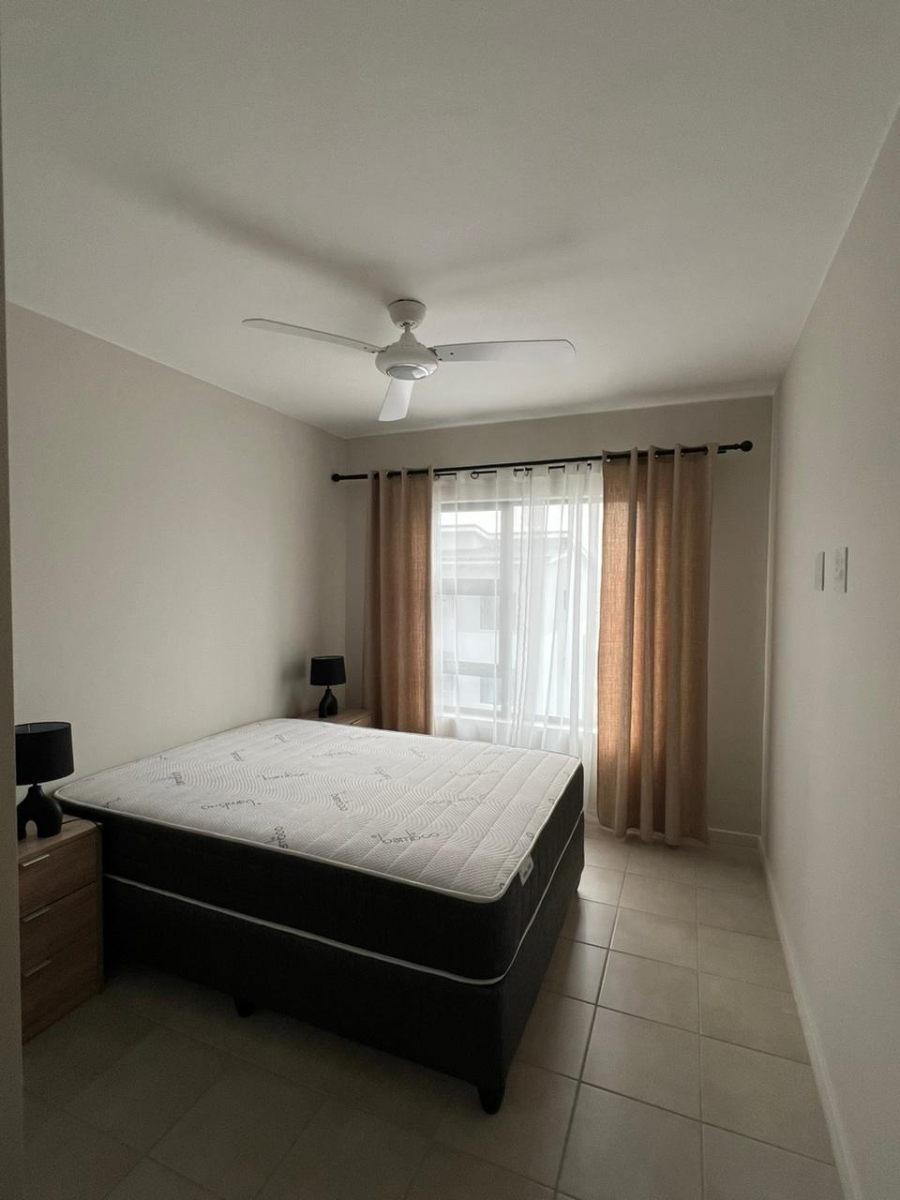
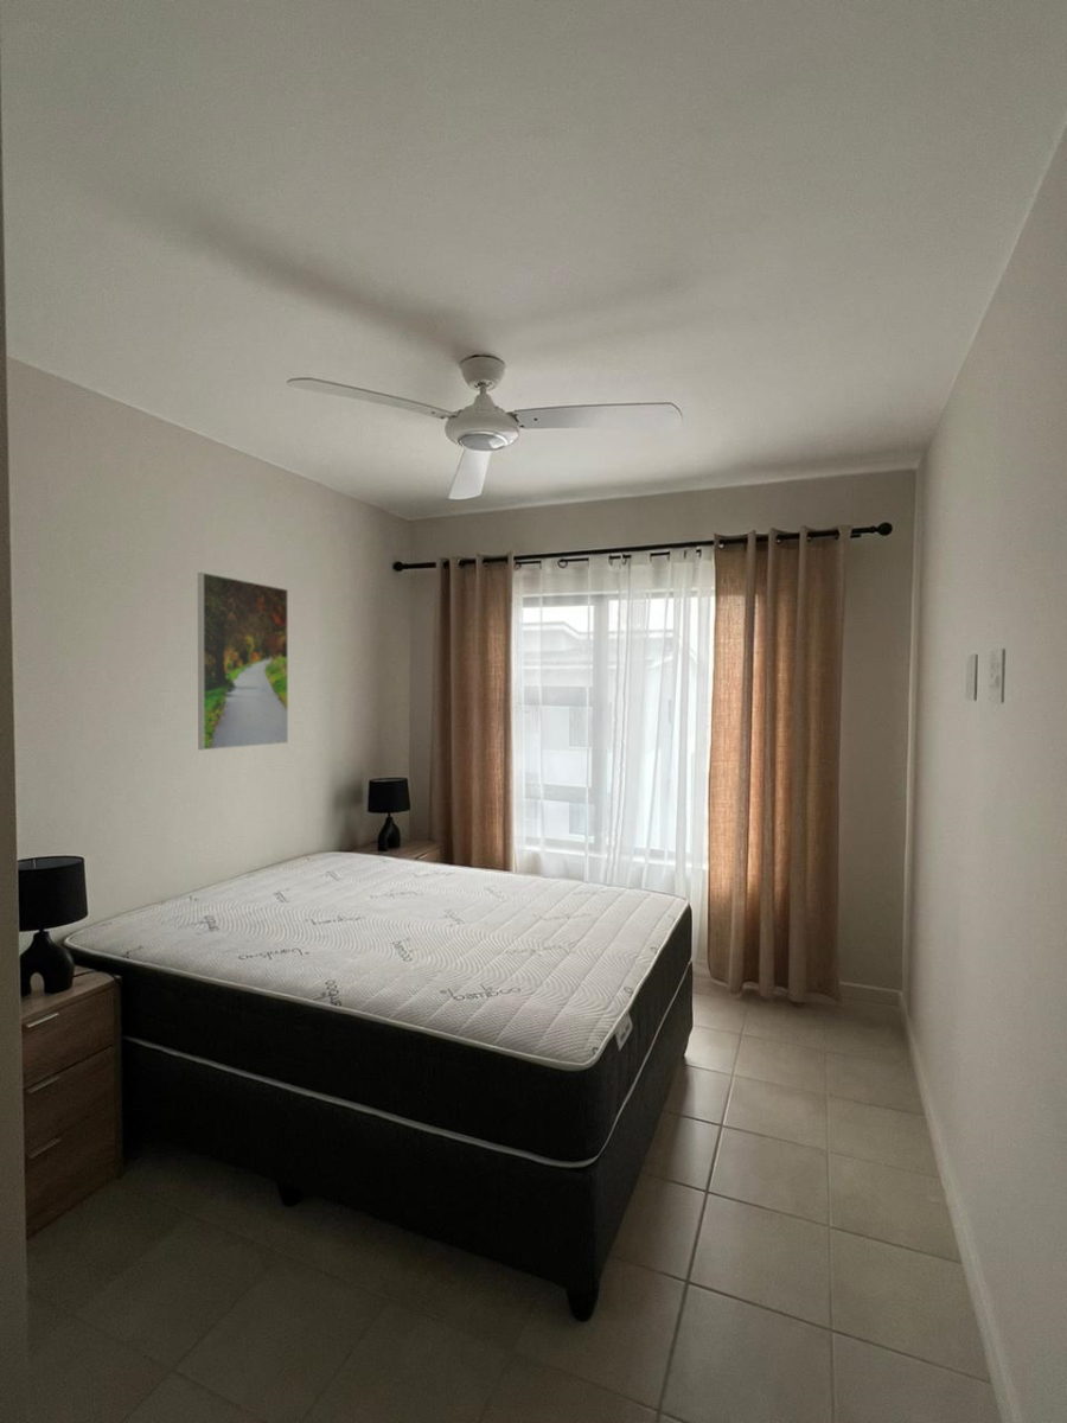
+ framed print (245, 664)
